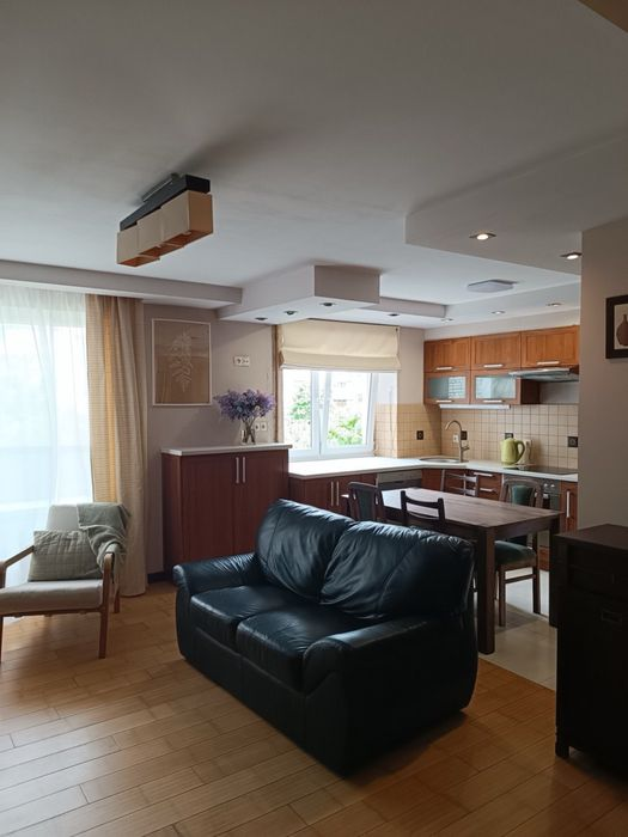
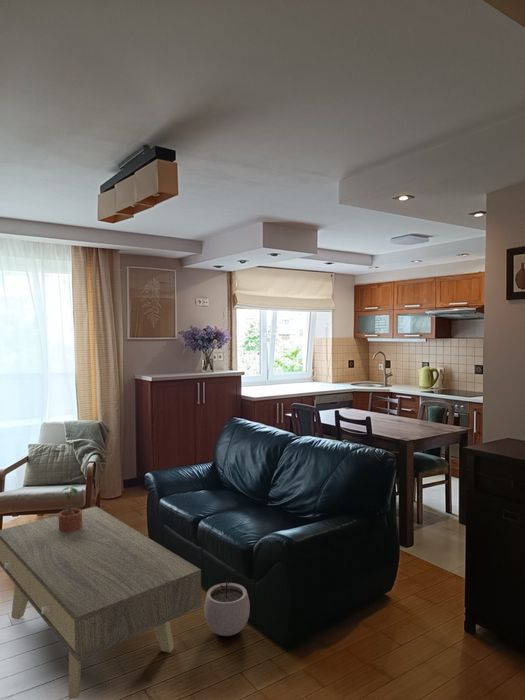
+ potted plant (71, 506)
+ coffee table (86, 591)
+ plant pot (226, 603)
